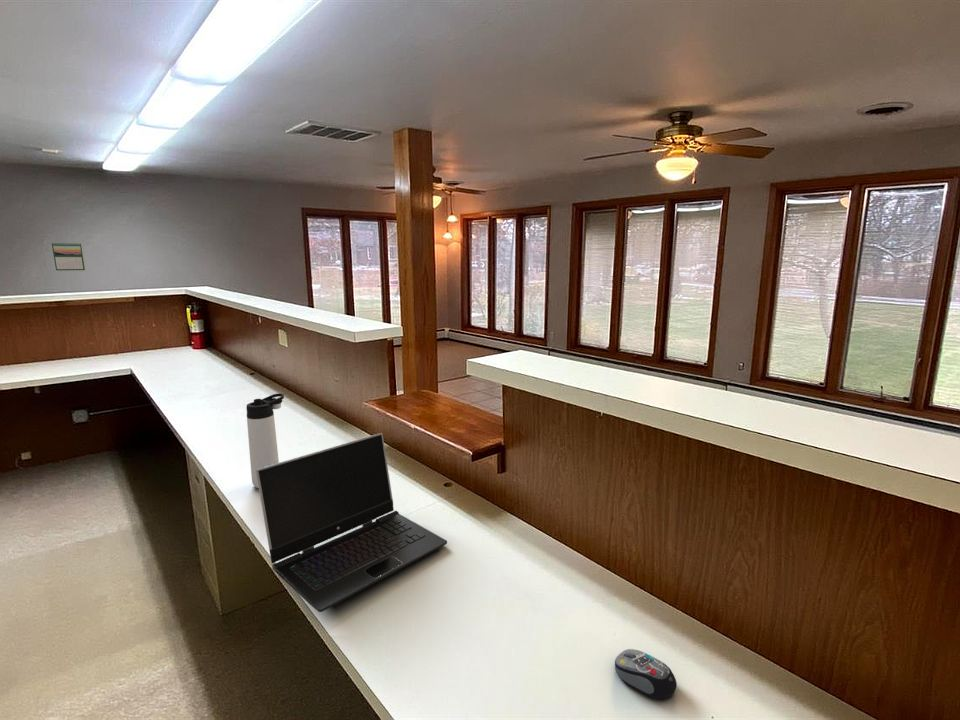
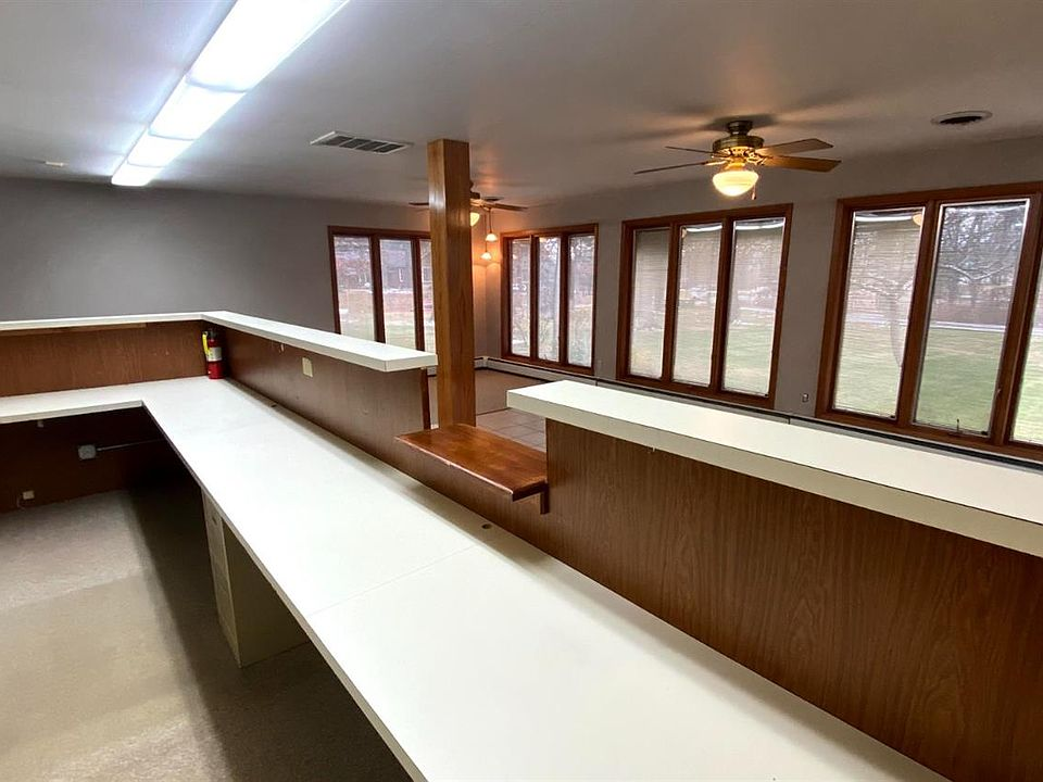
- thermos bottle (268, 440)
- calendar (68, 256)
- computer mouse (645, 669)
- laptop computer (355, 510)
